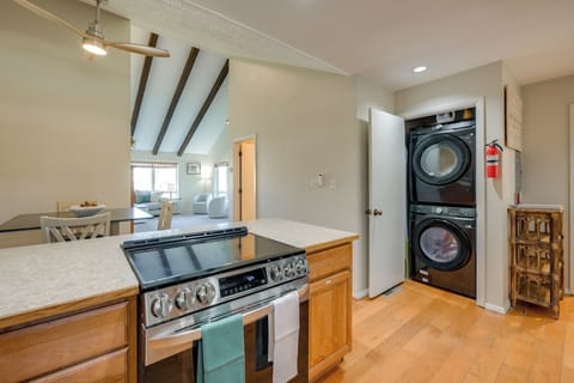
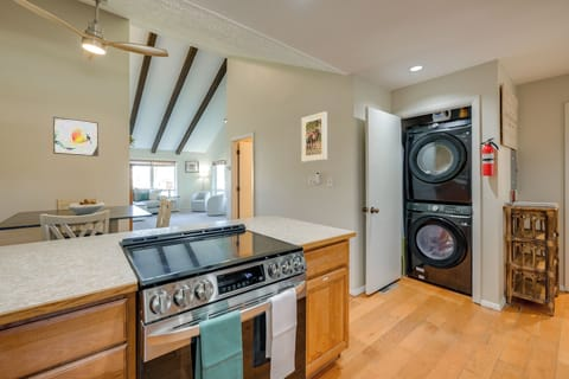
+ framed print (76, 136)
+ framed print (313, 137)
